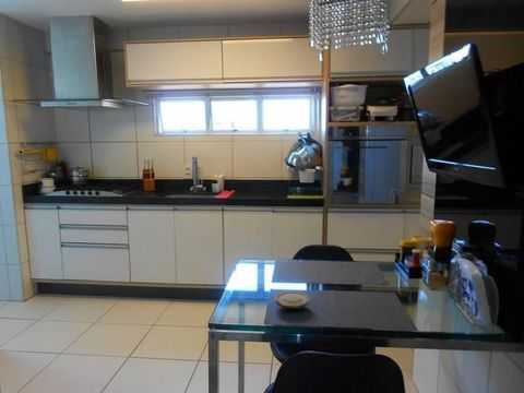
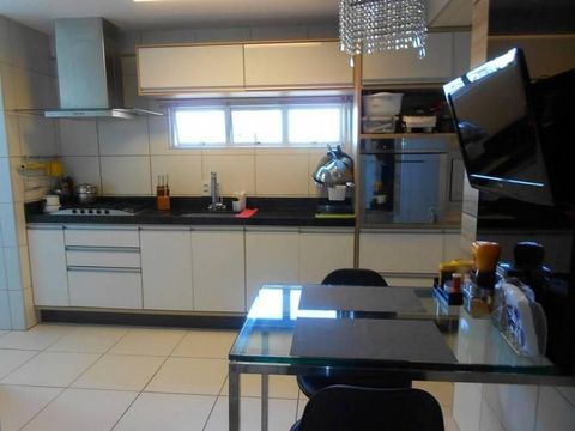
- wood slice (291, 301)
